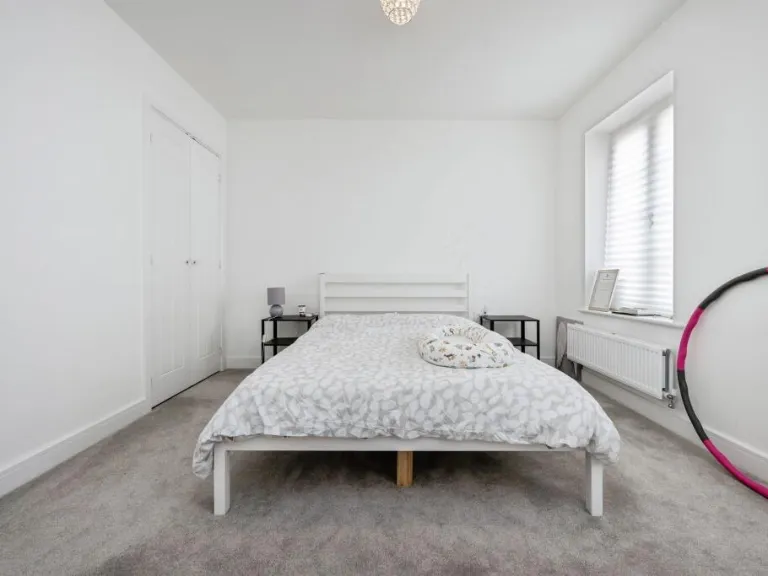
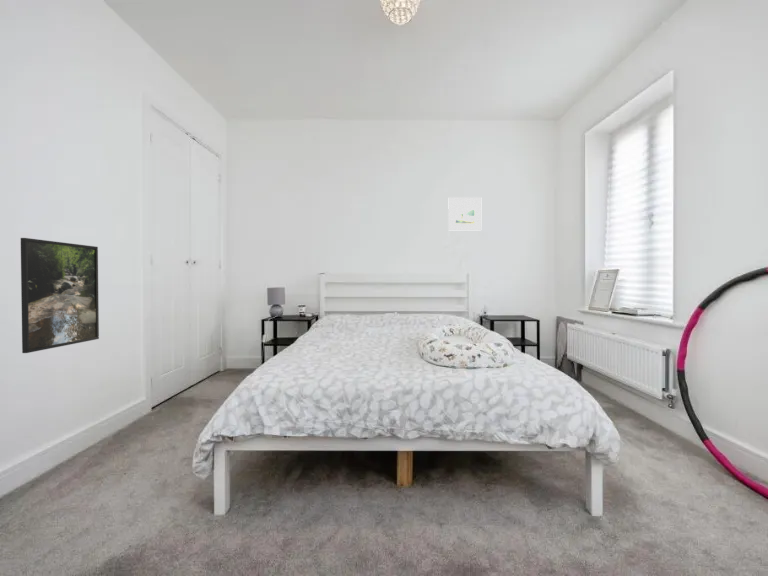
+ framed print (64, 294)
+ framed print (464, 213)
